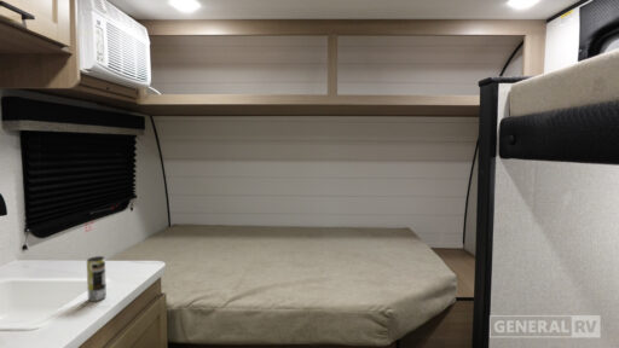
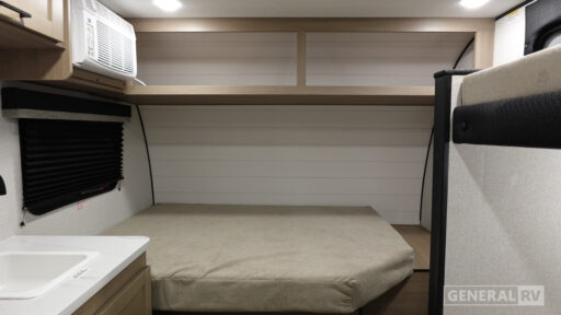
- beverage can (96, 278)
